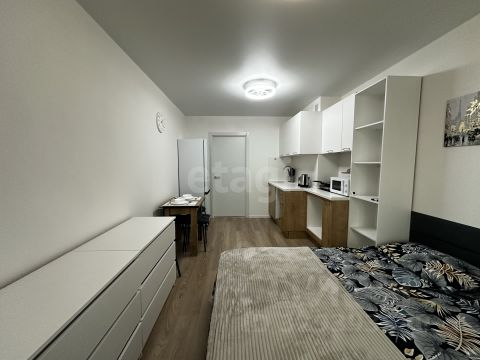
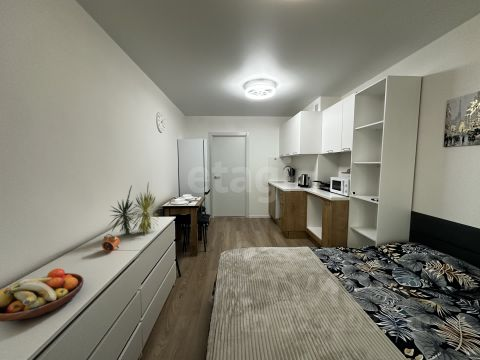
+ fruit bowl (41, 288)
+ plant (136, 206)
+ alarm clock (111, 241)
